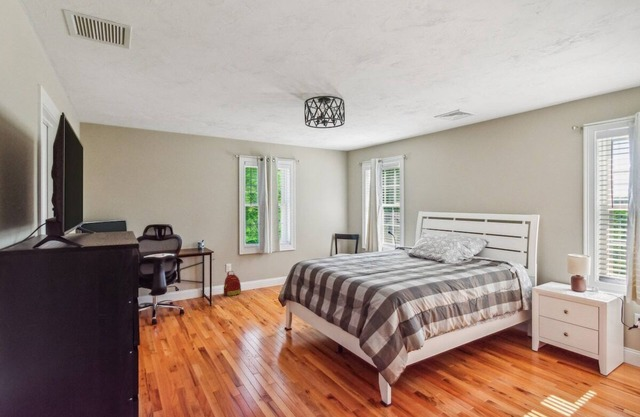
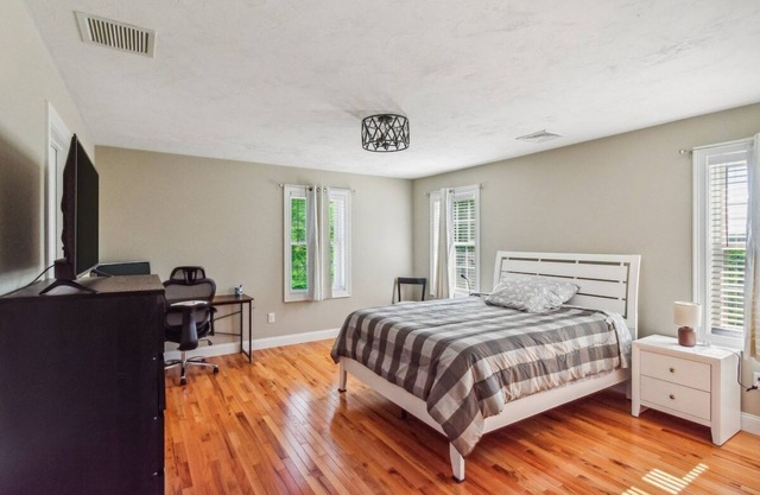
- backpack (231, 282)
